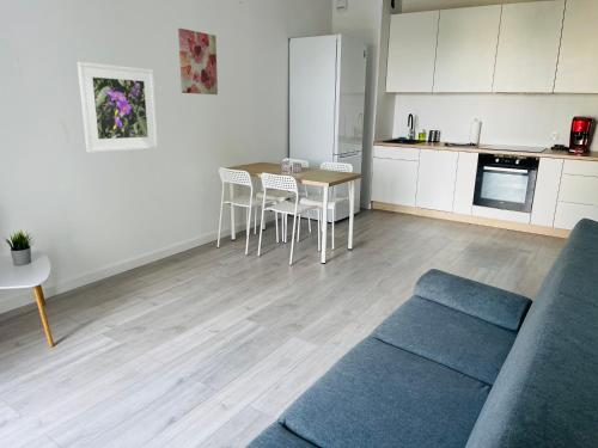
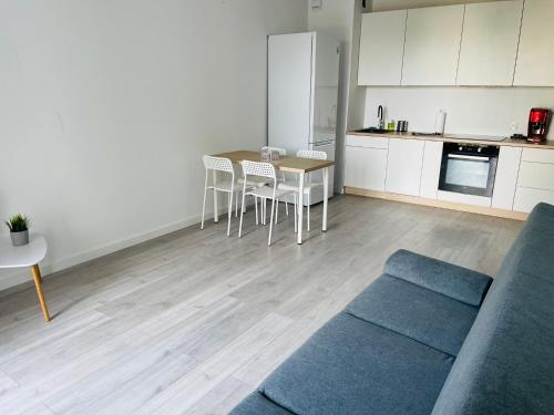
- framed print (121, 109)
- wall art (199, 63)
